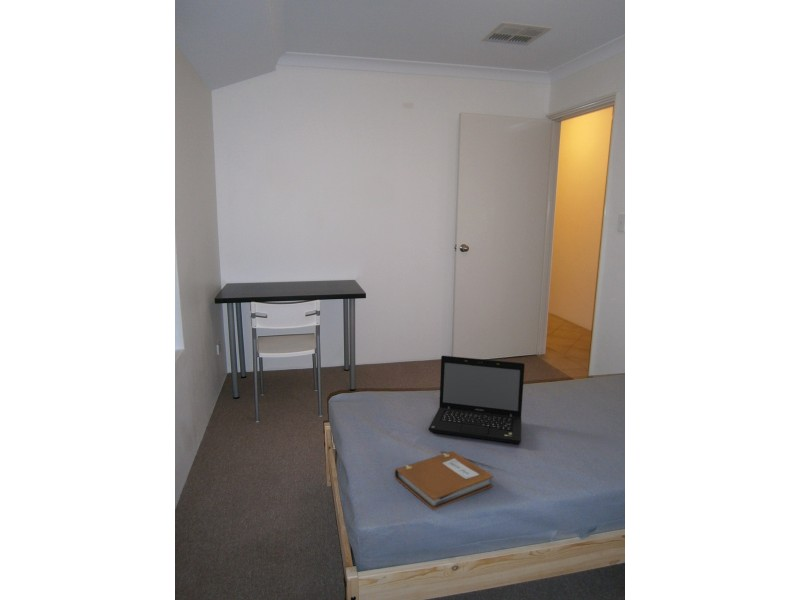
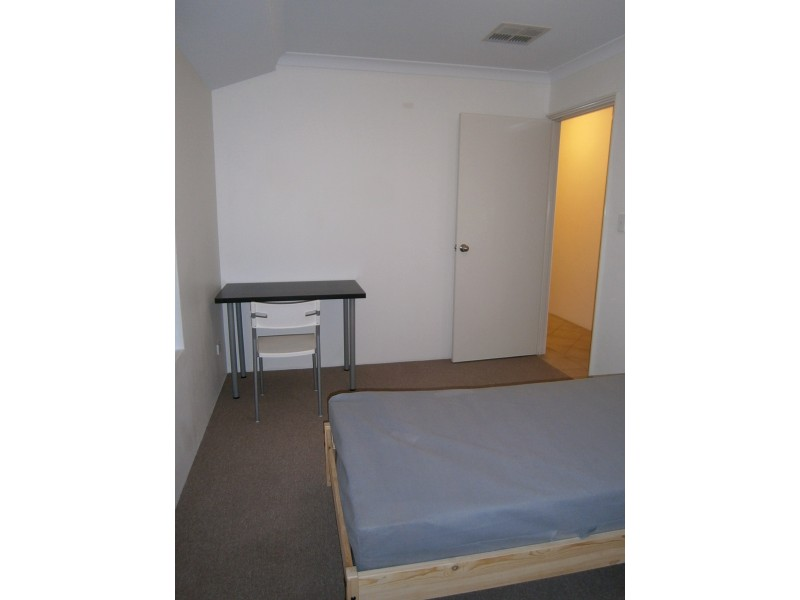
- laptop (477, 397)
- notebook (444, 476)
